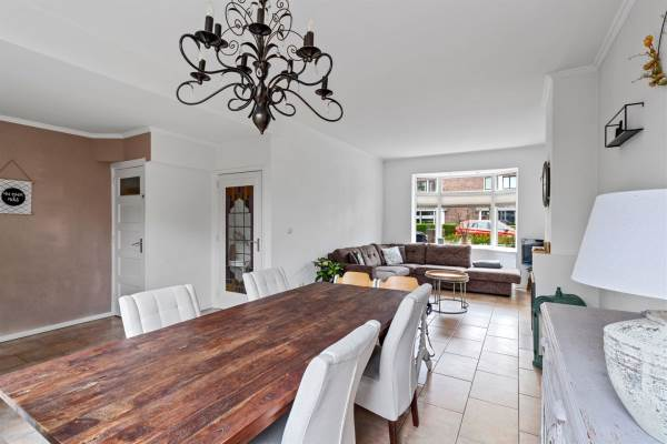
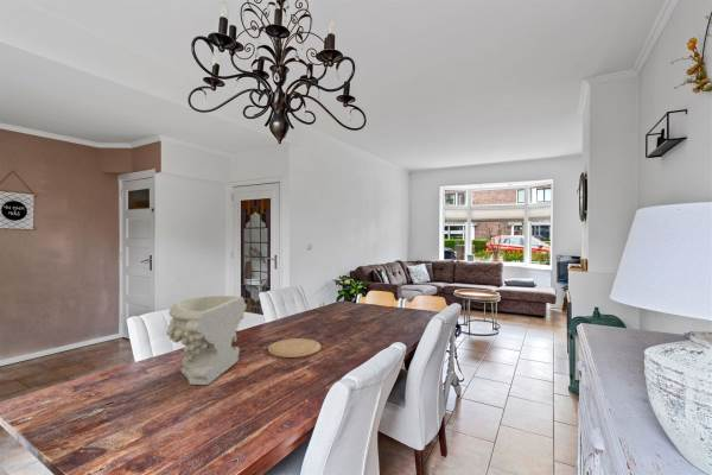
+ decorative bowl (209, 335)
+ plate (294, 347)
